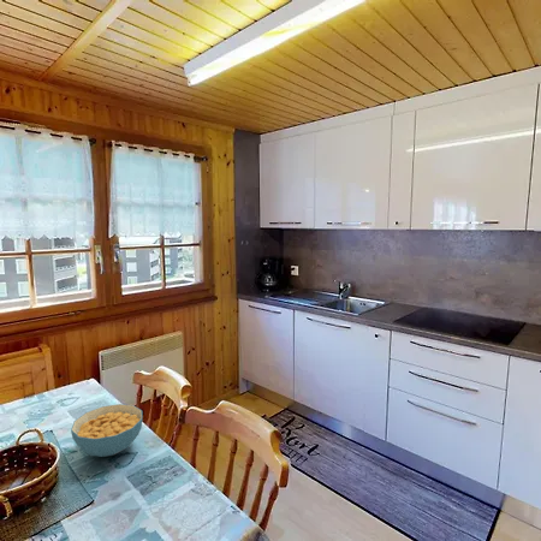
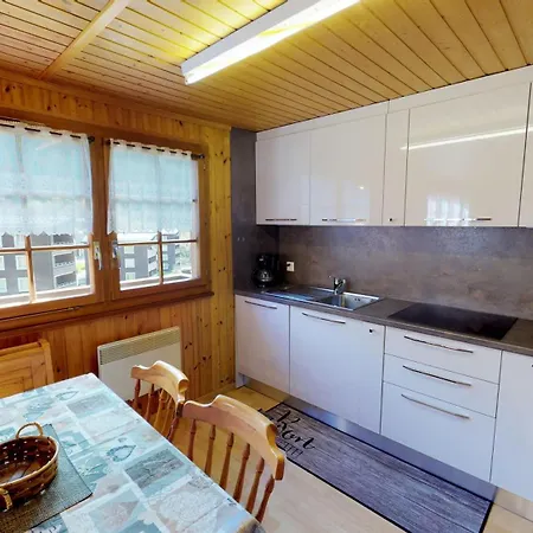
- cereal bowl (108, 434)
